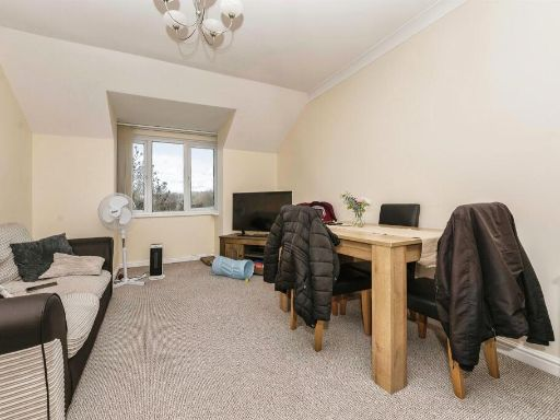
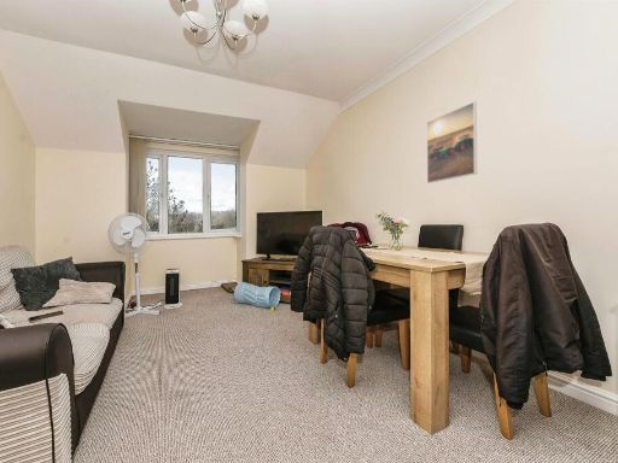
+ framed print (449, 145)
